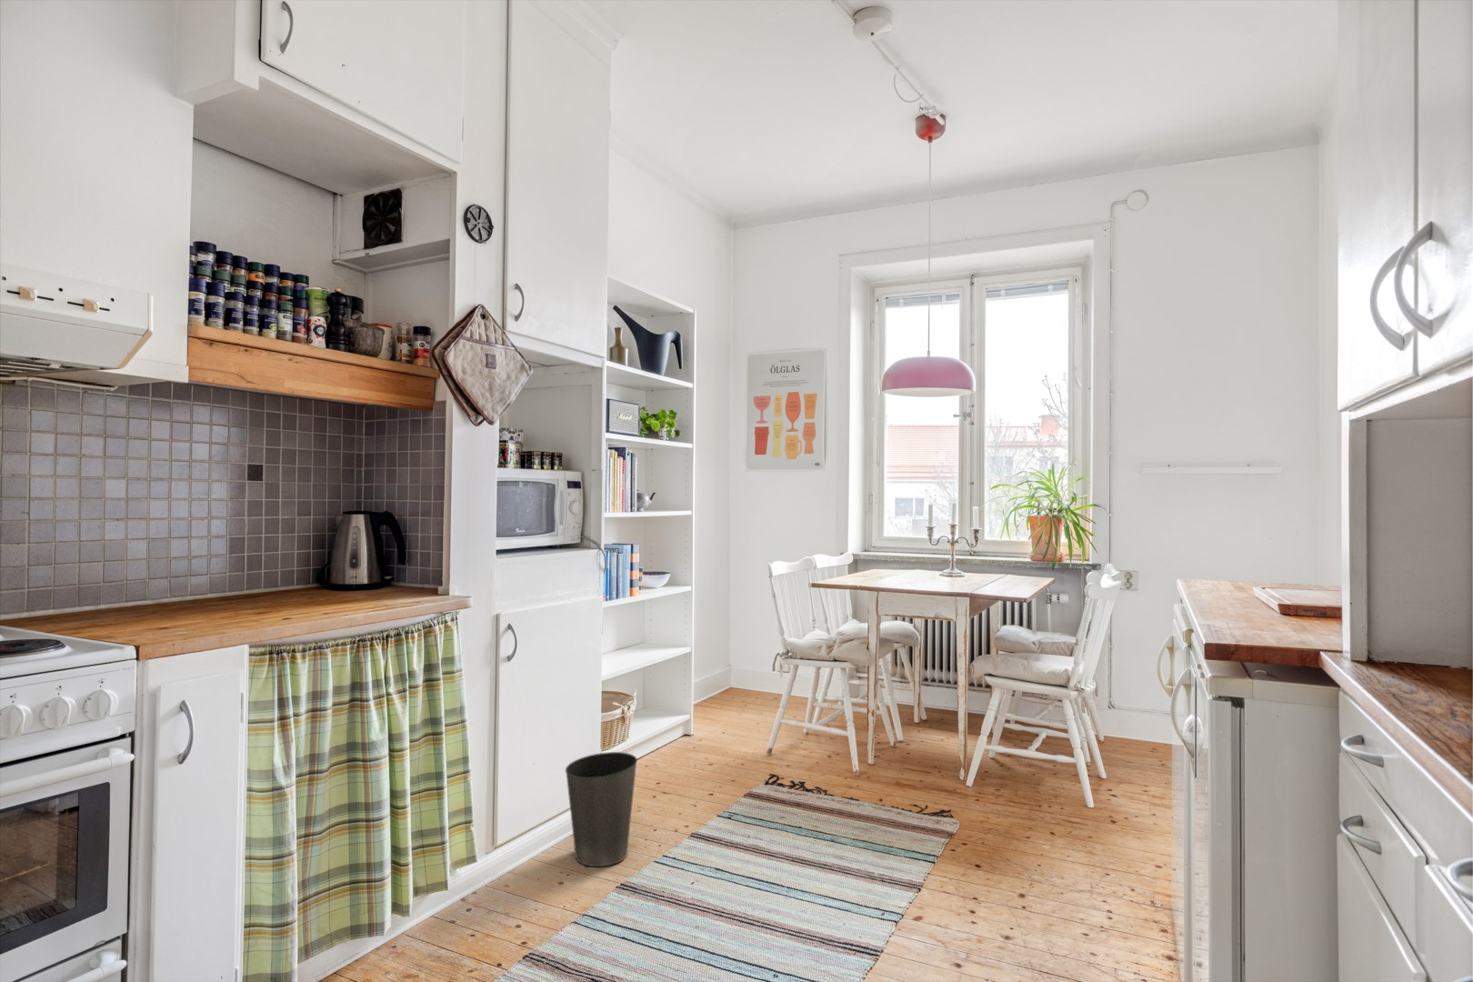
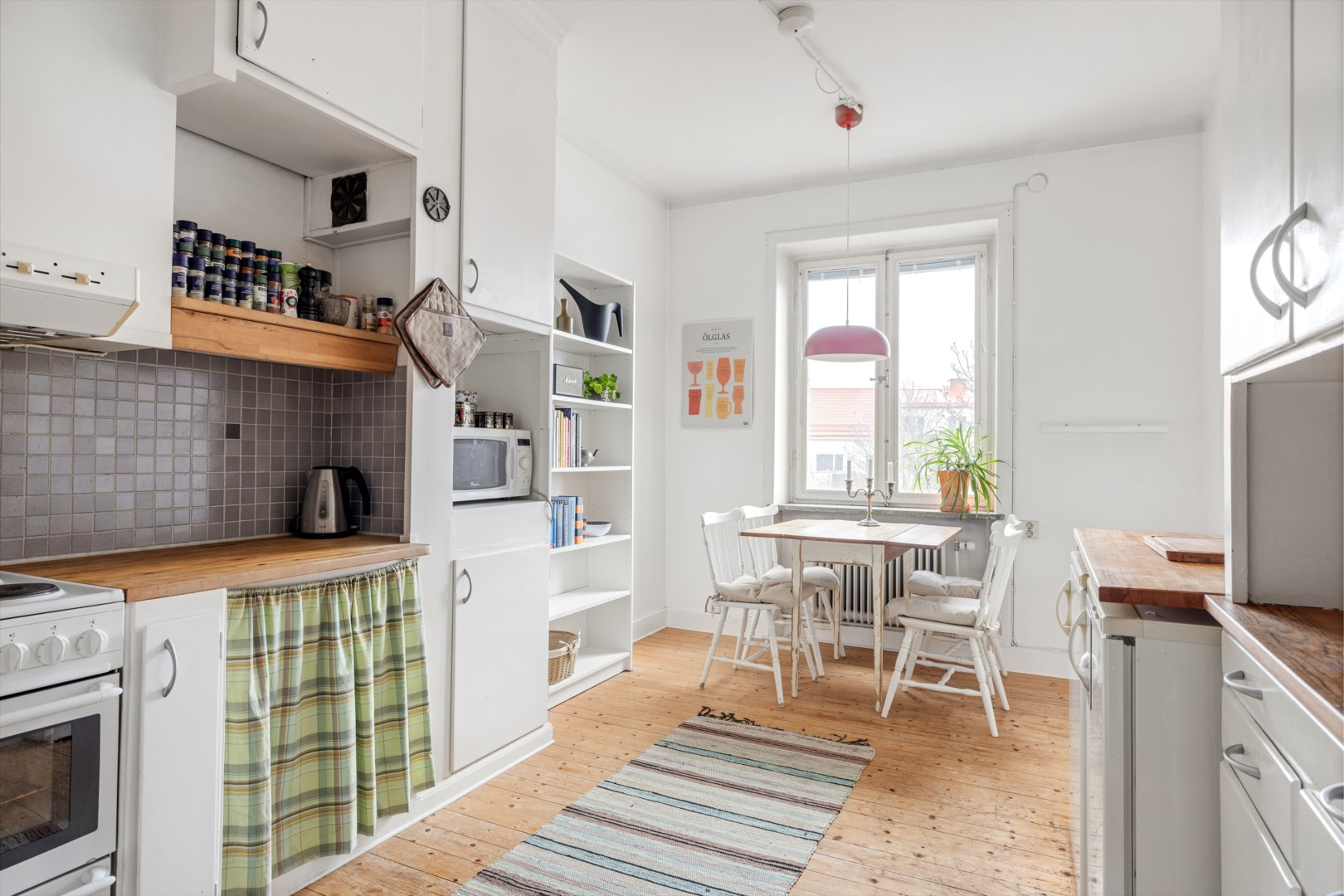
- waste basket (601, 809)
